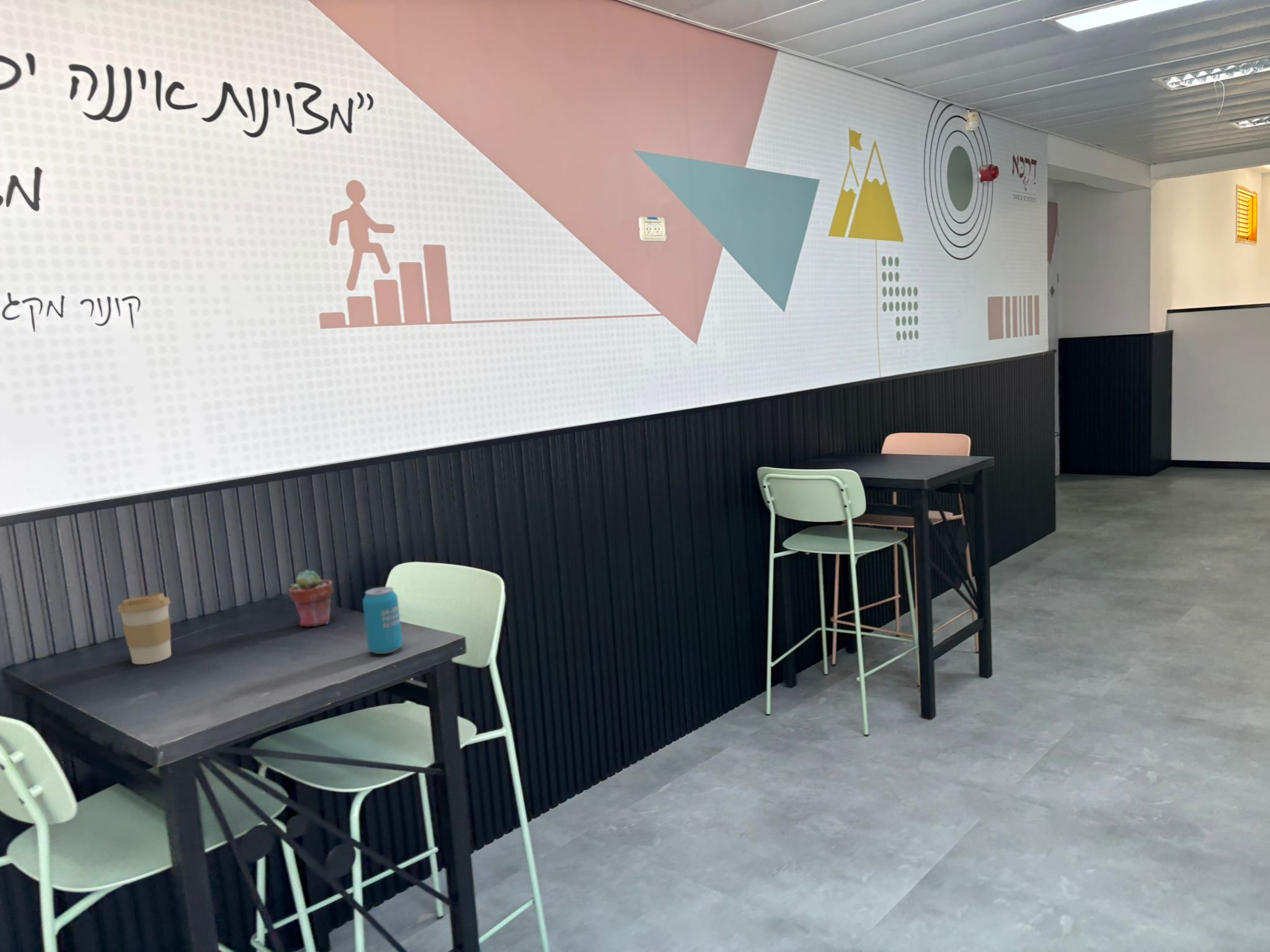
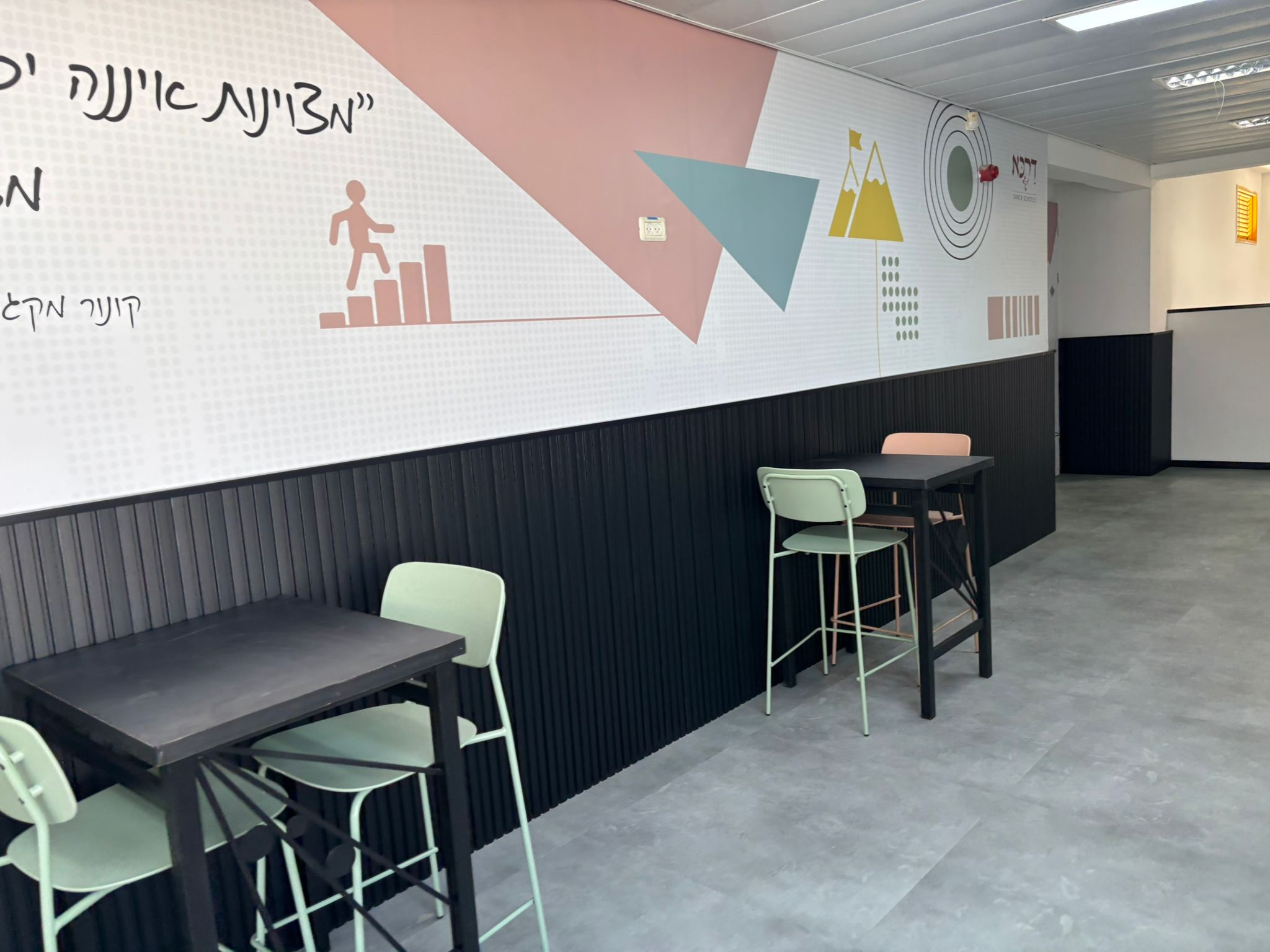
- potted succulent (312, 596)
- beverage can (382, 620)
- coffee cup (147, 627)
